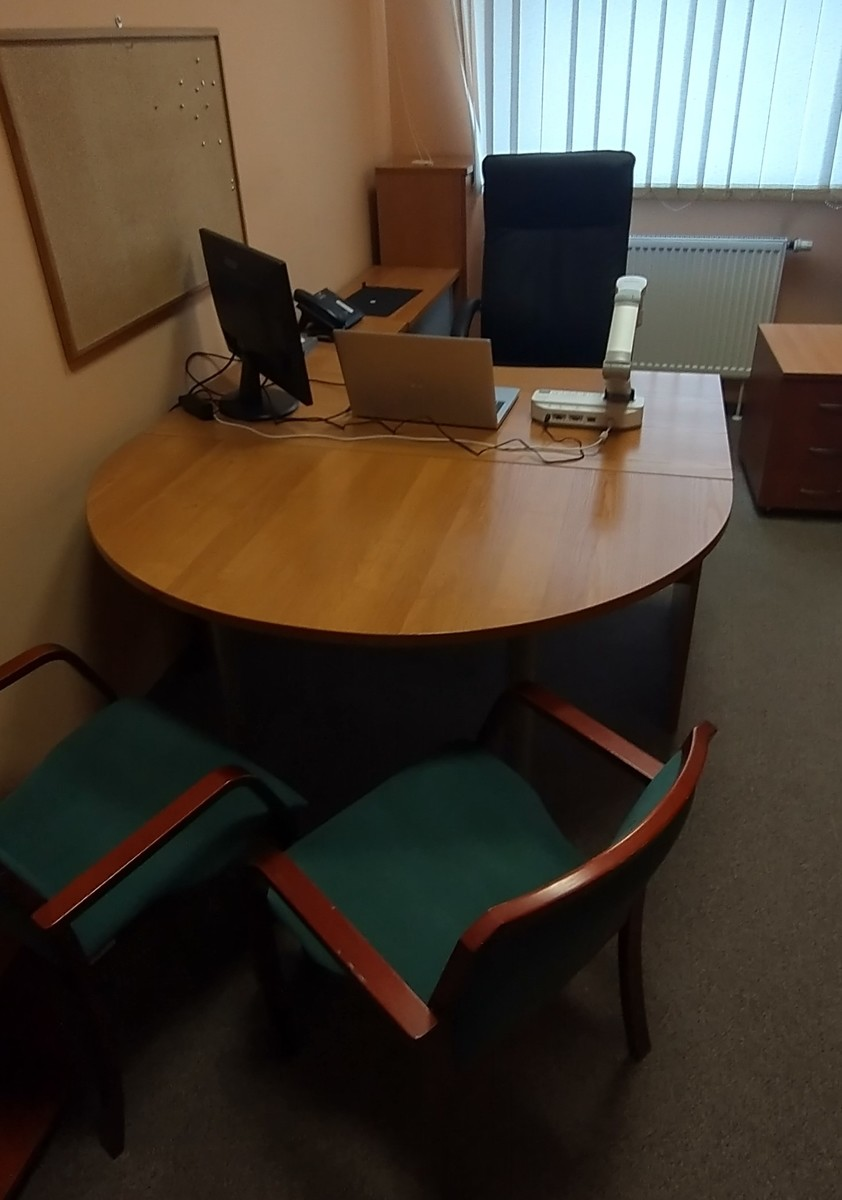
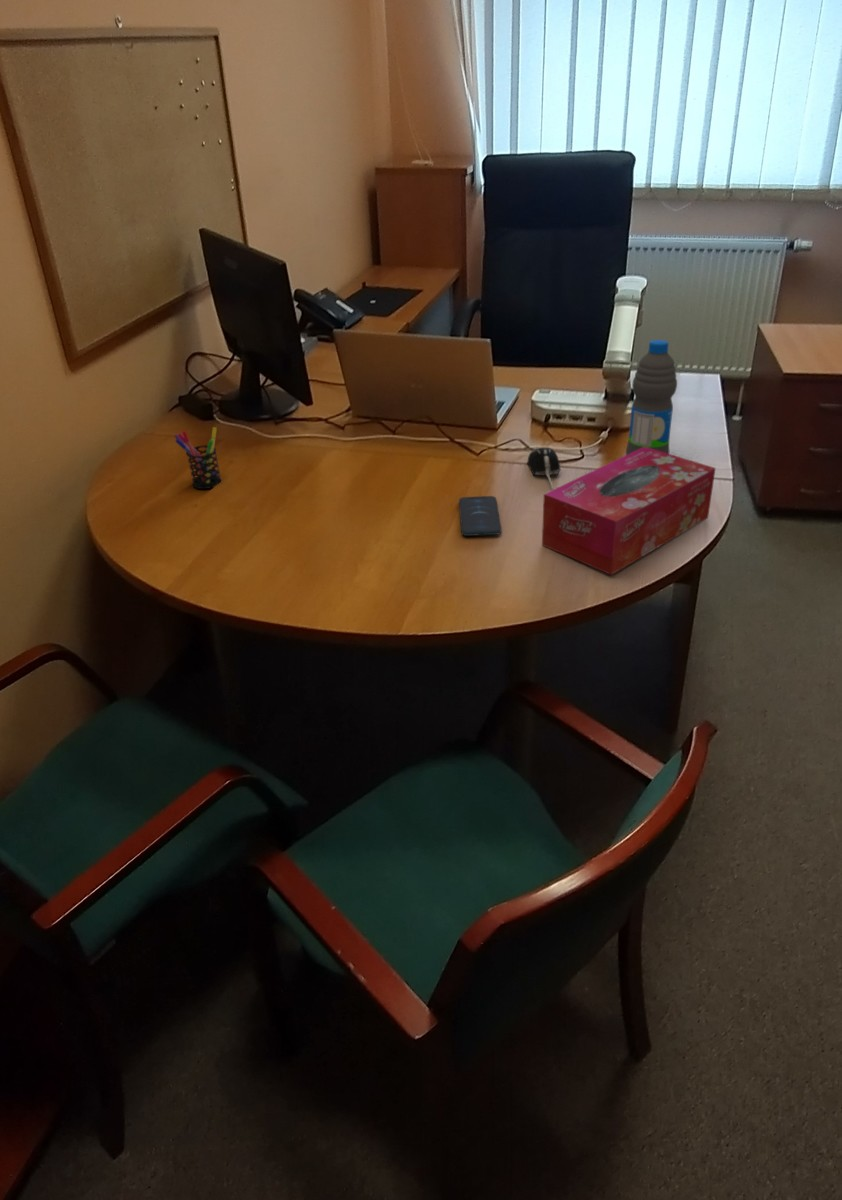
+ pen holder (202, 456)
+ tissue box (629, 506)
+ water bottle (652, 403)
+ smartphone (479, 515)
+ computer mouse (545, 464)
